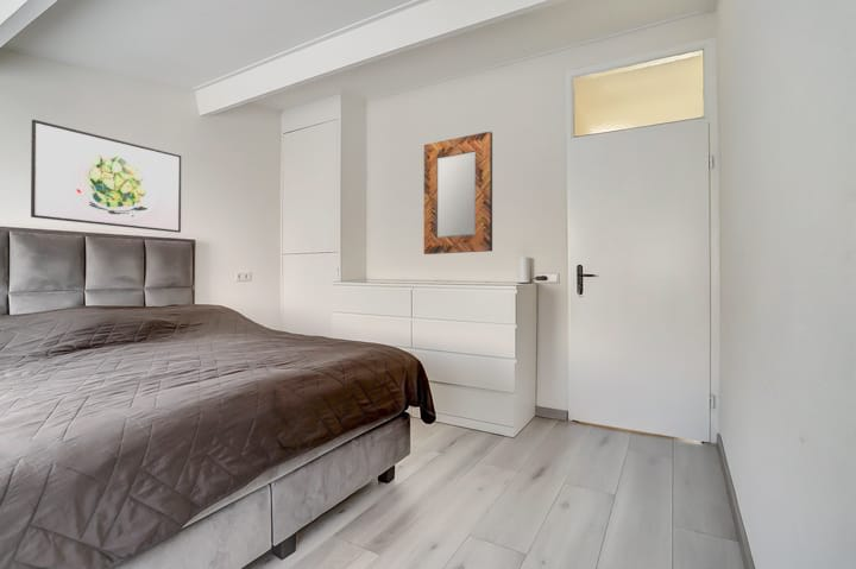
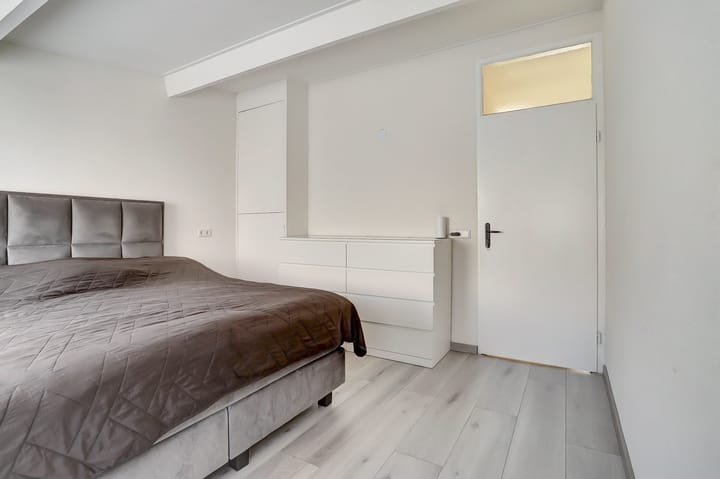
- home mirror (457, 195)
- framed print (114, 182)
